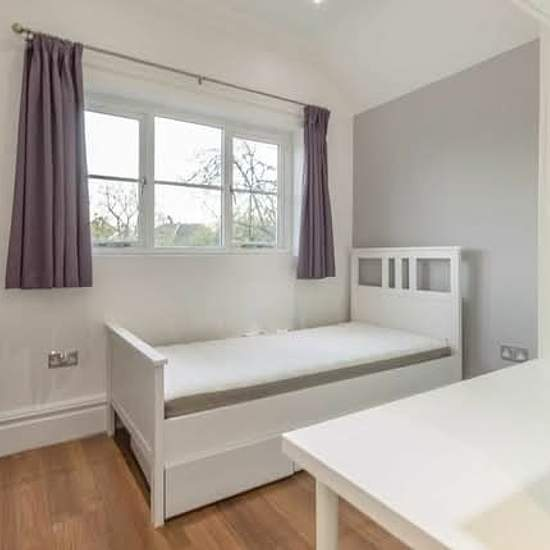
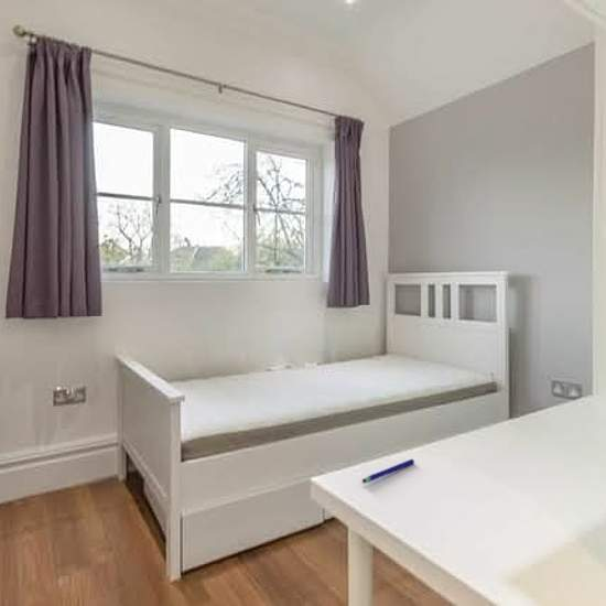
+ pen (389, 470)
